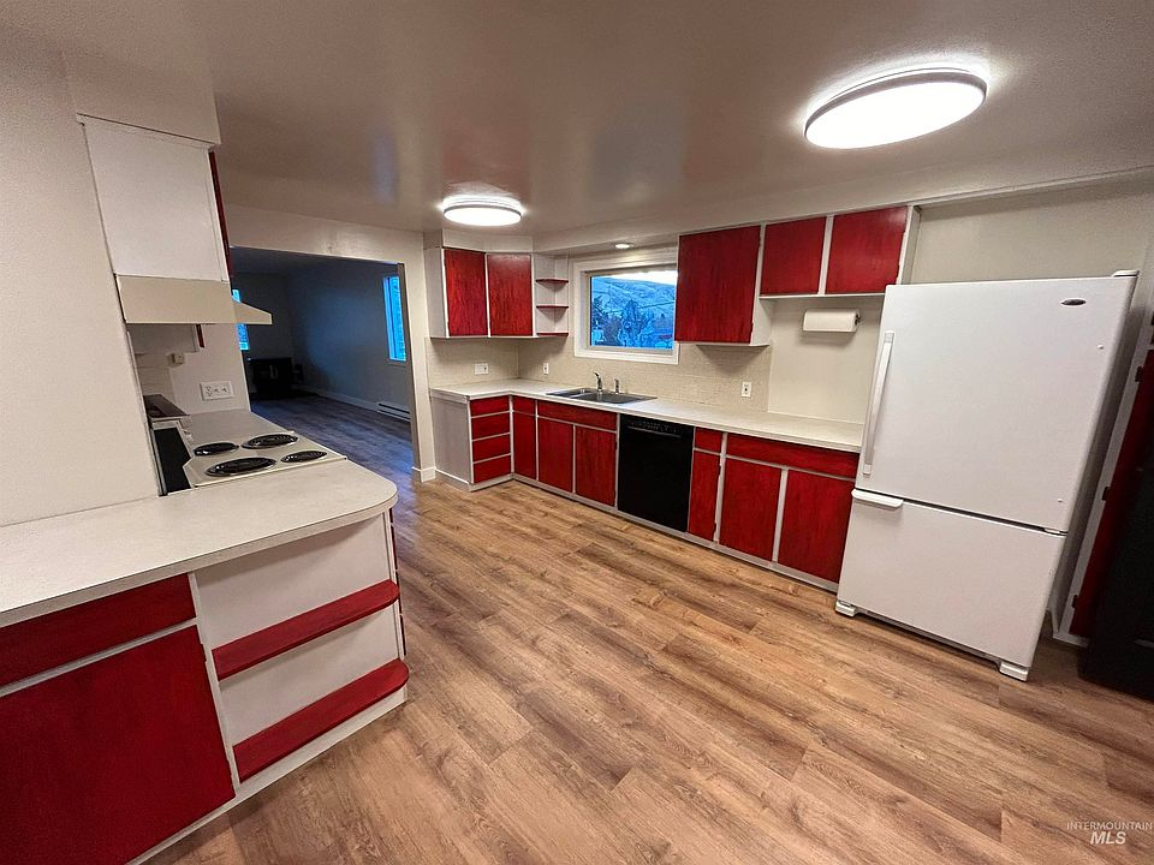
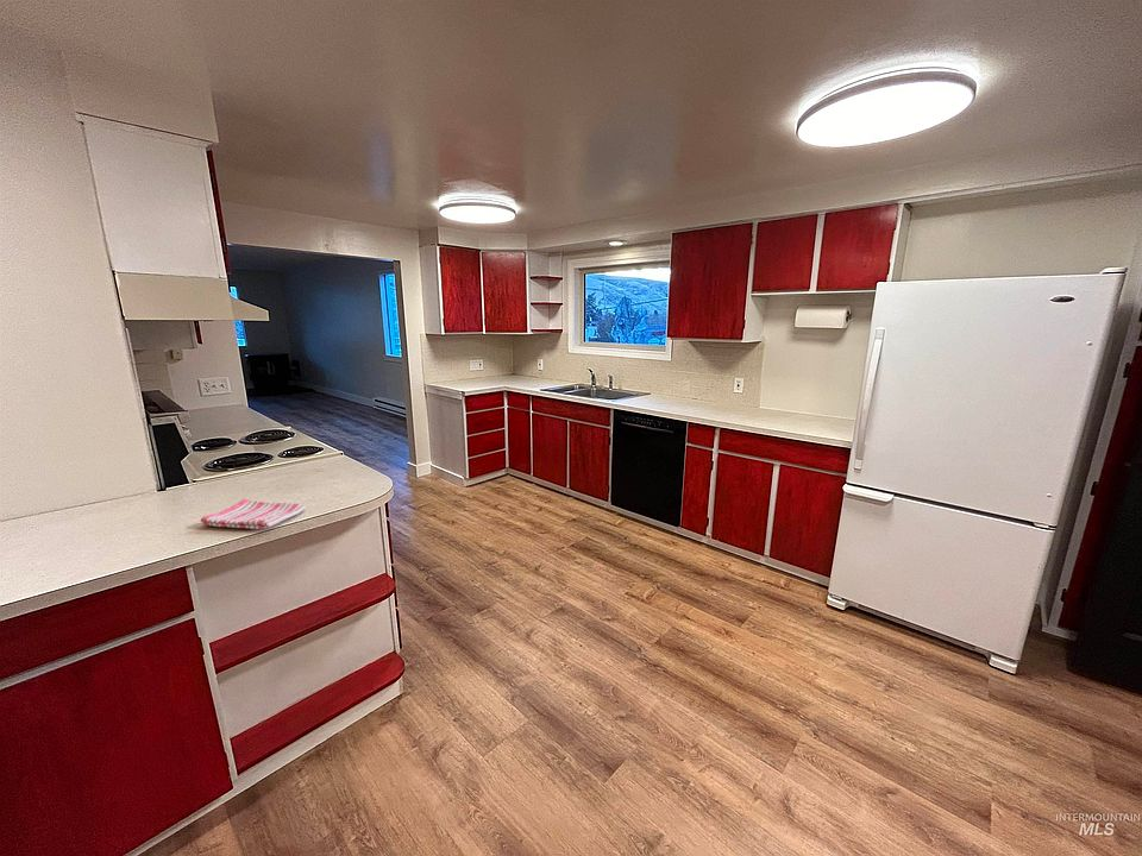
+ dish towel (255, 512)
